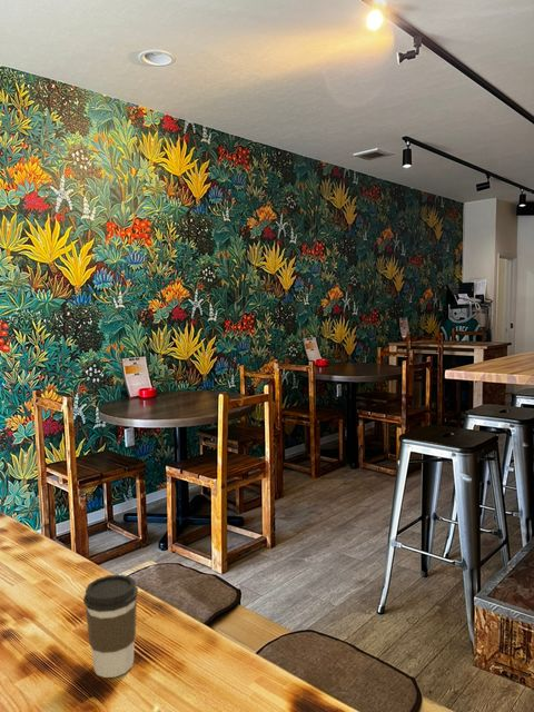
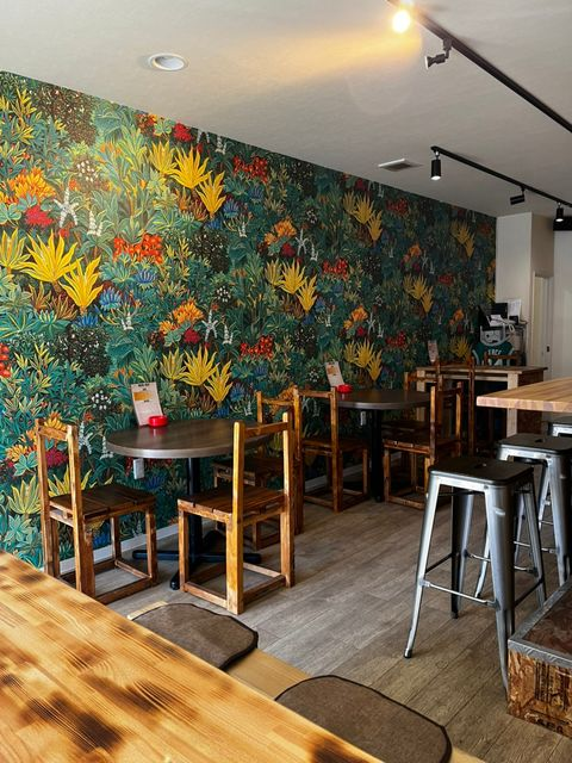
- coffee cup (112, 625)
